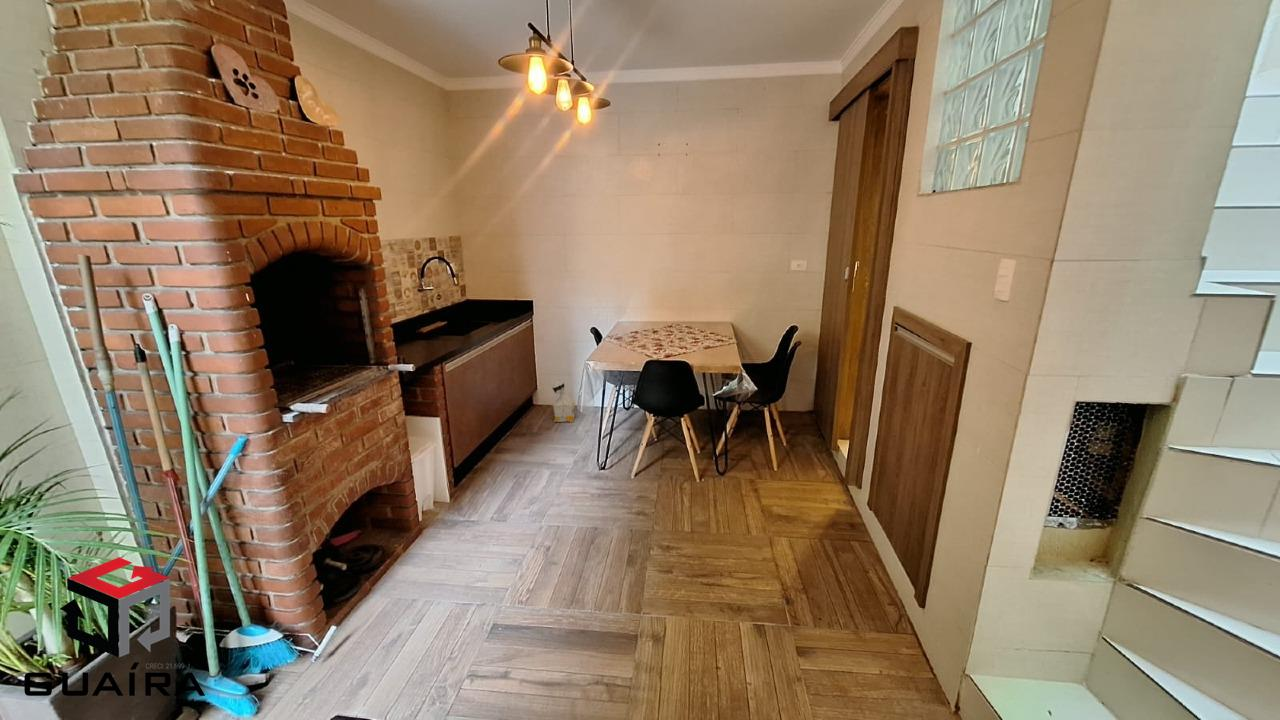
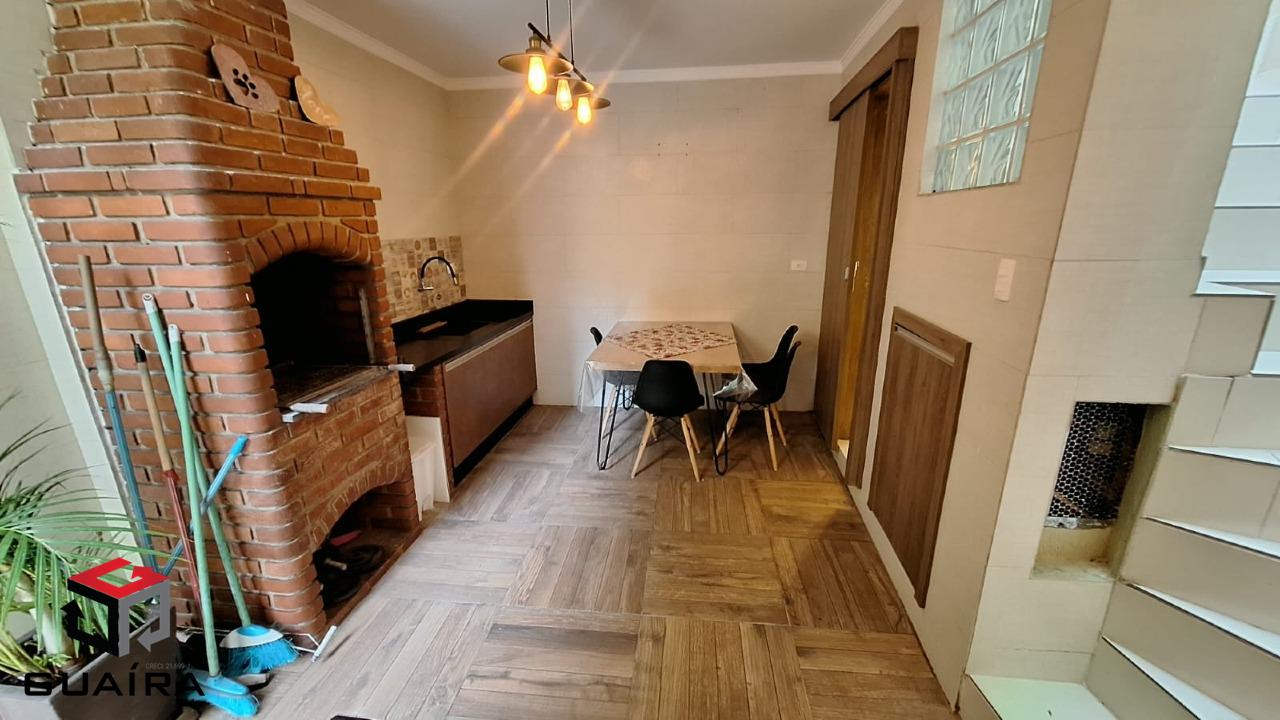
- bag (562, 399)
